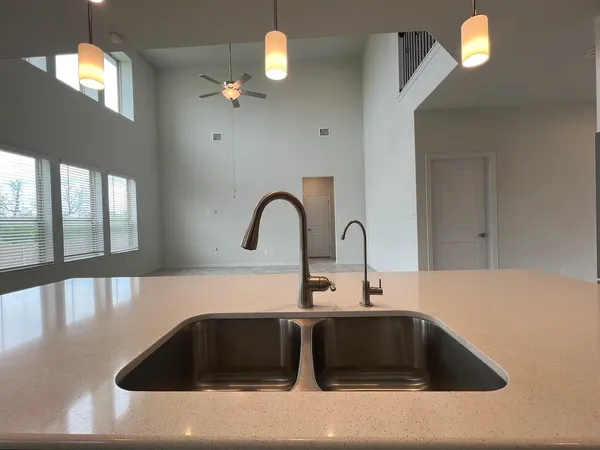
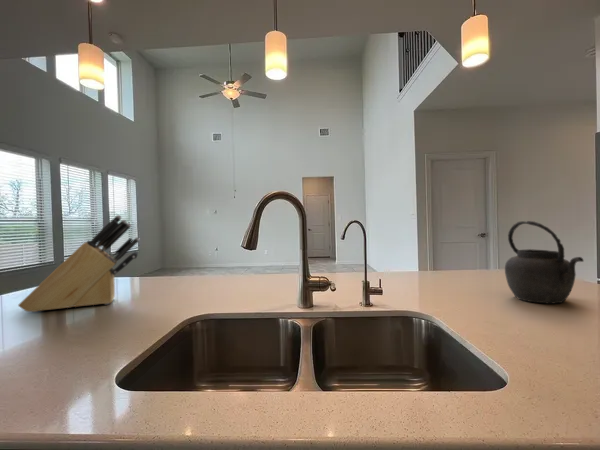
+ knife block (84, 259)
+ kettle (542, 260)
